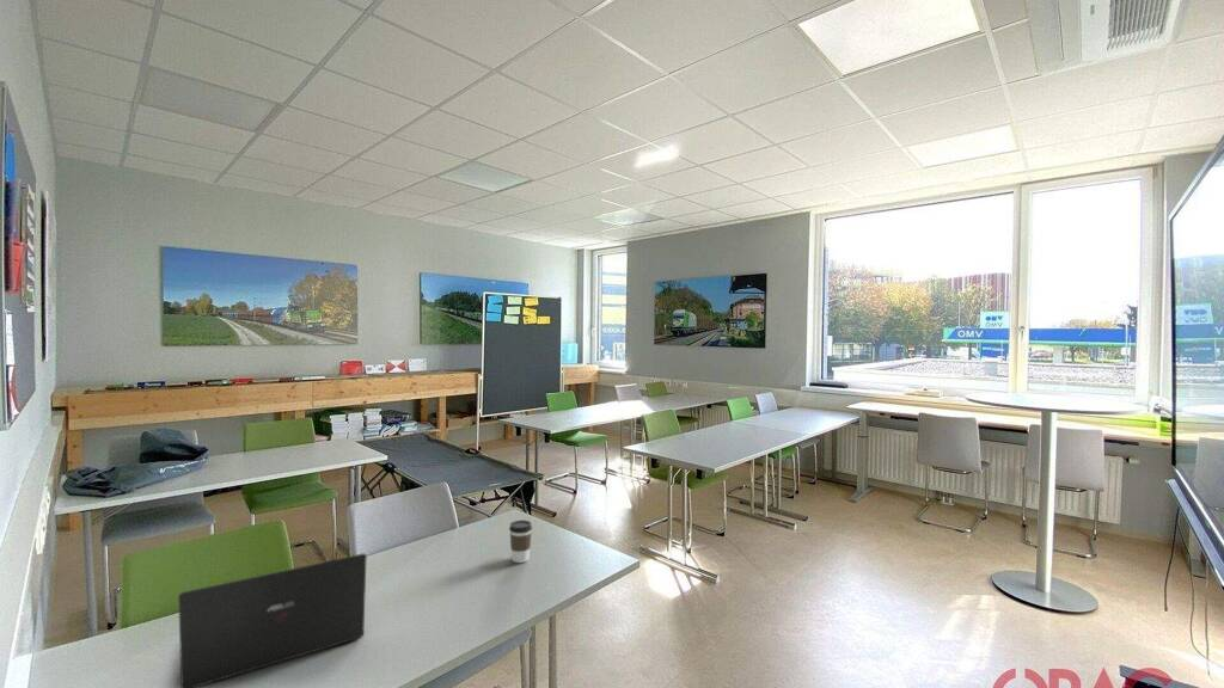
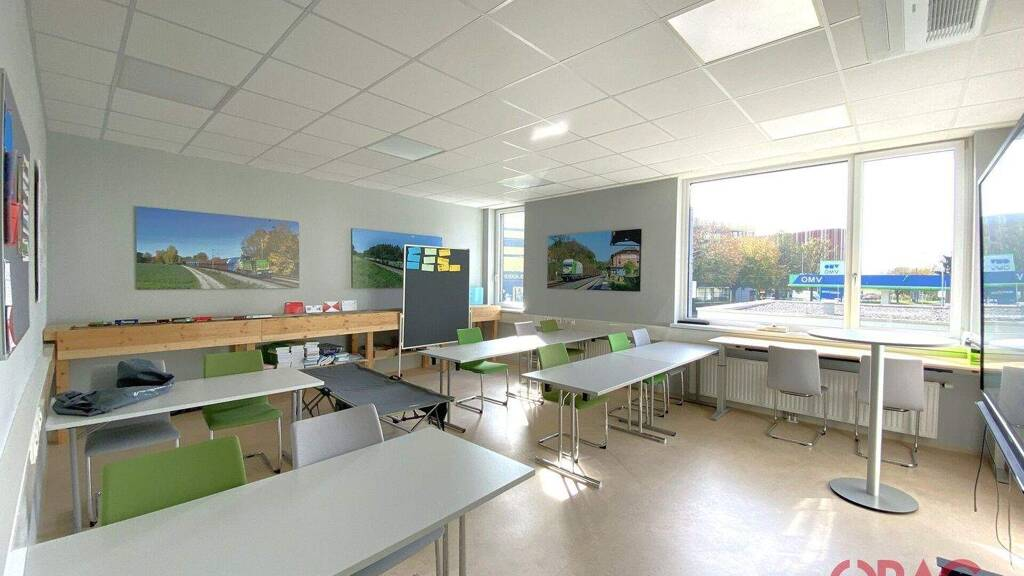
- coffee cup (520, 541)
- laptop (279, 596)
